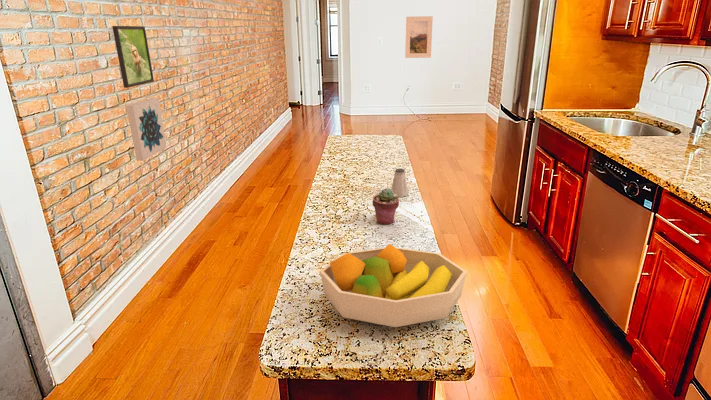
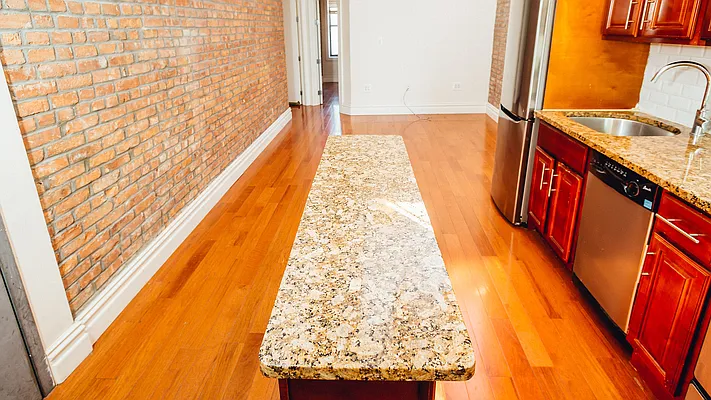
- potted succulent (385, 205)
- fruit bowl (392, 280)
- saltshaker (399, 181)
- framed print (418, 37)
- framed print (134, 56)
- wall art (147, 128)
